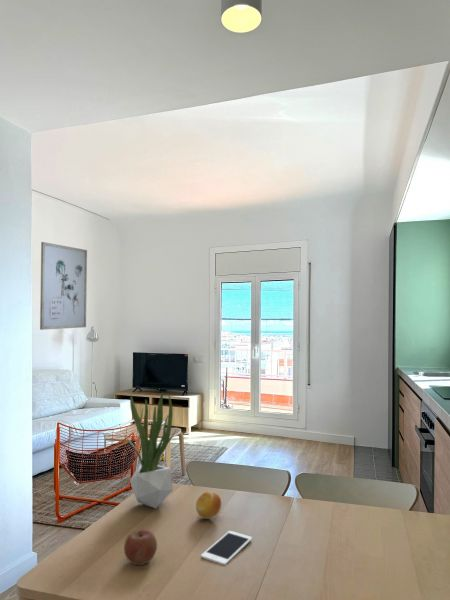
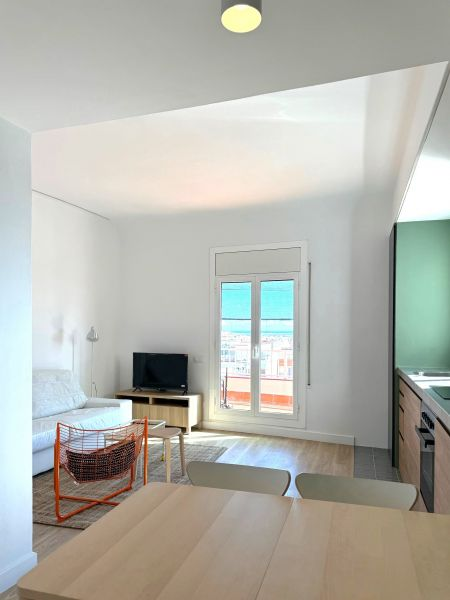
- apple (140, 545)
- potted plant (153, 448)
- fruit (208, 504)
- wall art (65, 287)
- cell phone (227, 546)
